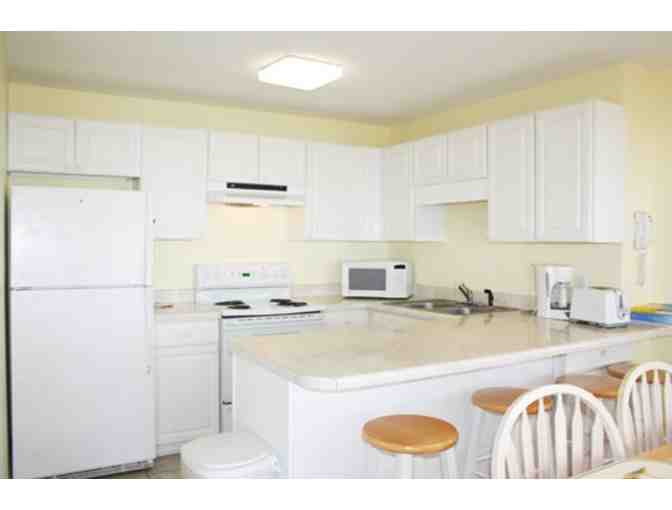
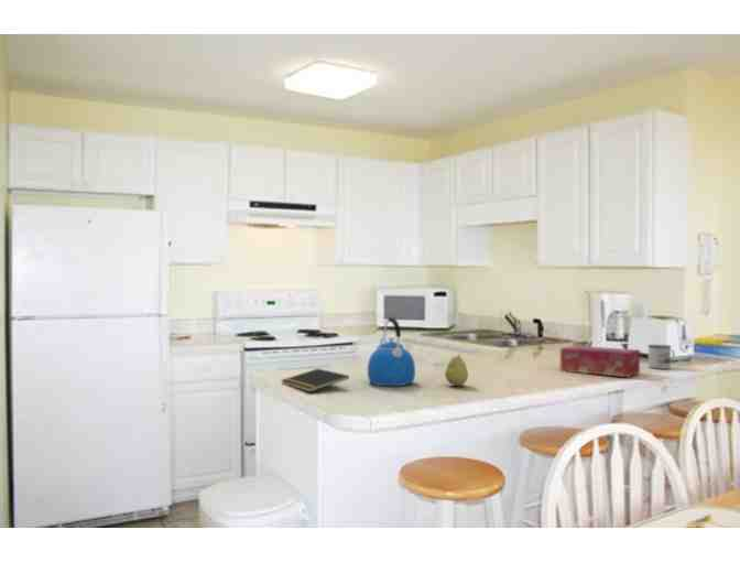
+ kettle (389, 349)
+ fruit (456, 369)
+ mug (662, 356)
+ notepad (314, 379)
+ tissue box (599, 360)
